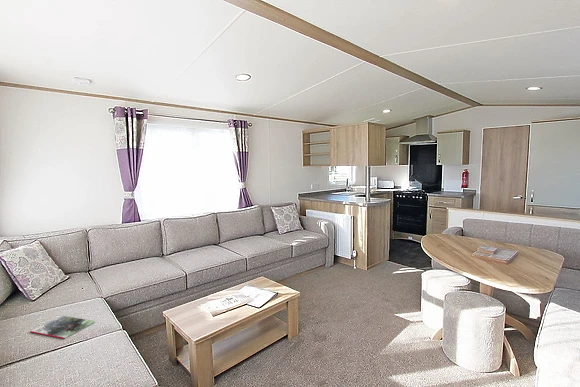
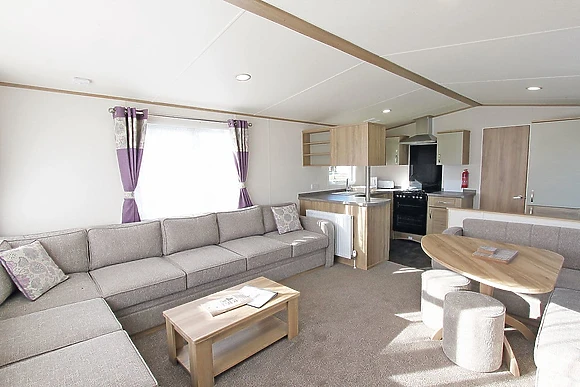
- magazine (63, 326)
